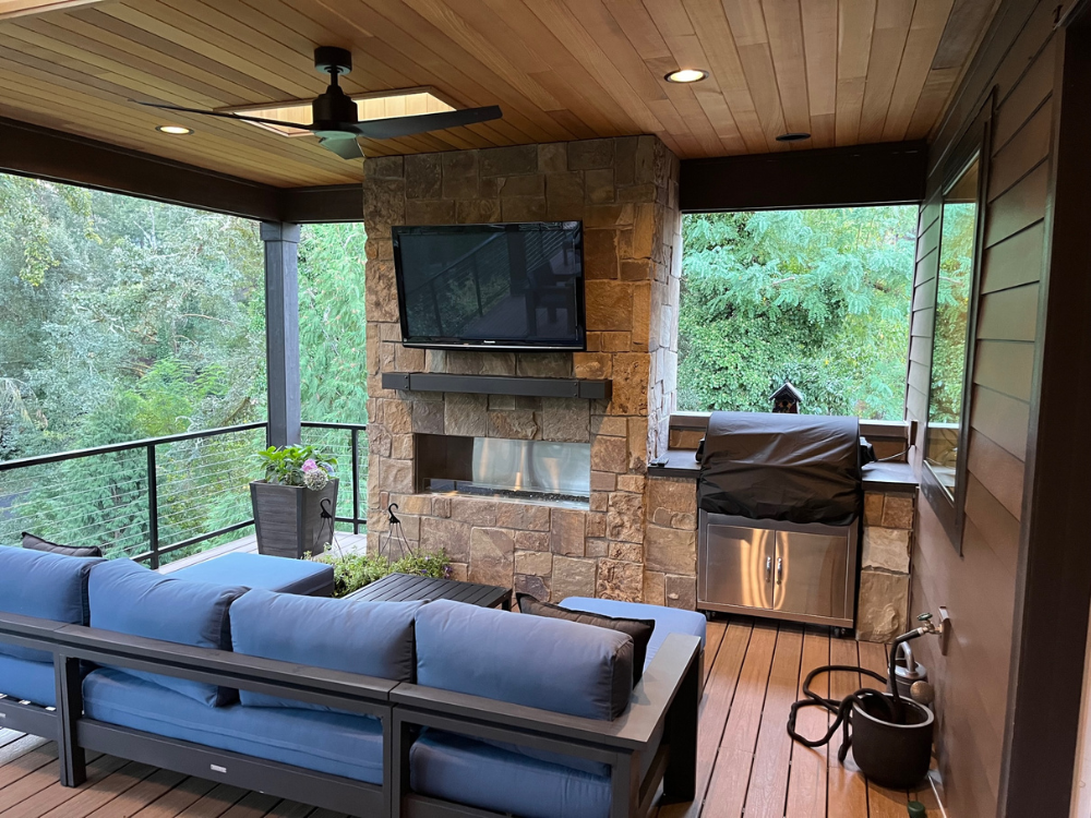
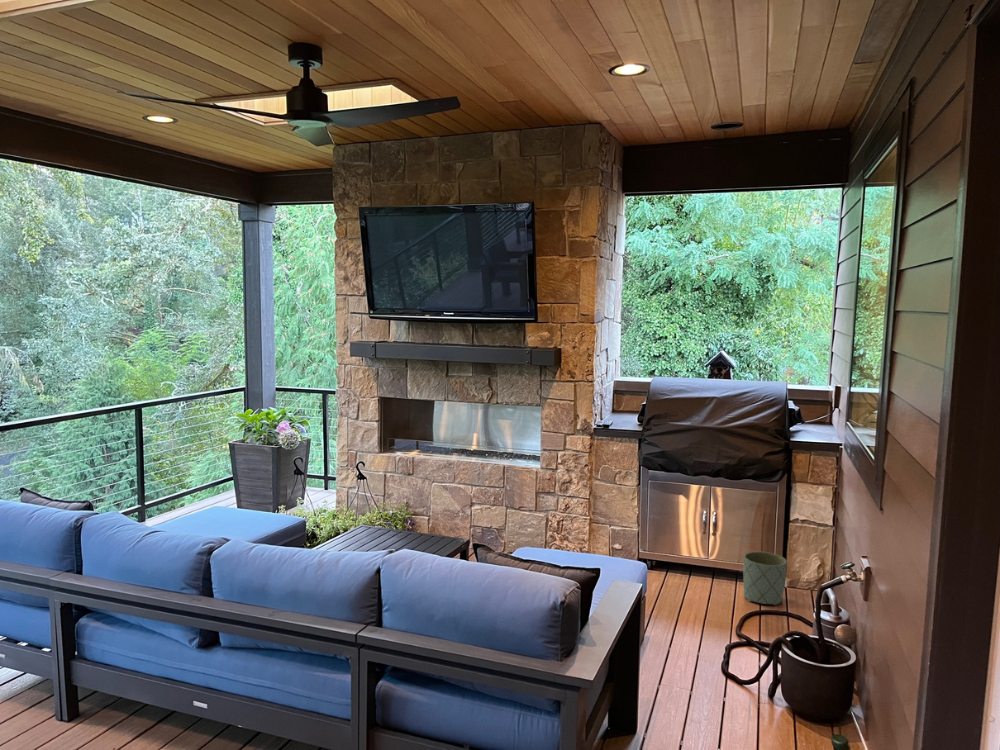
+ planter (763, 578)
